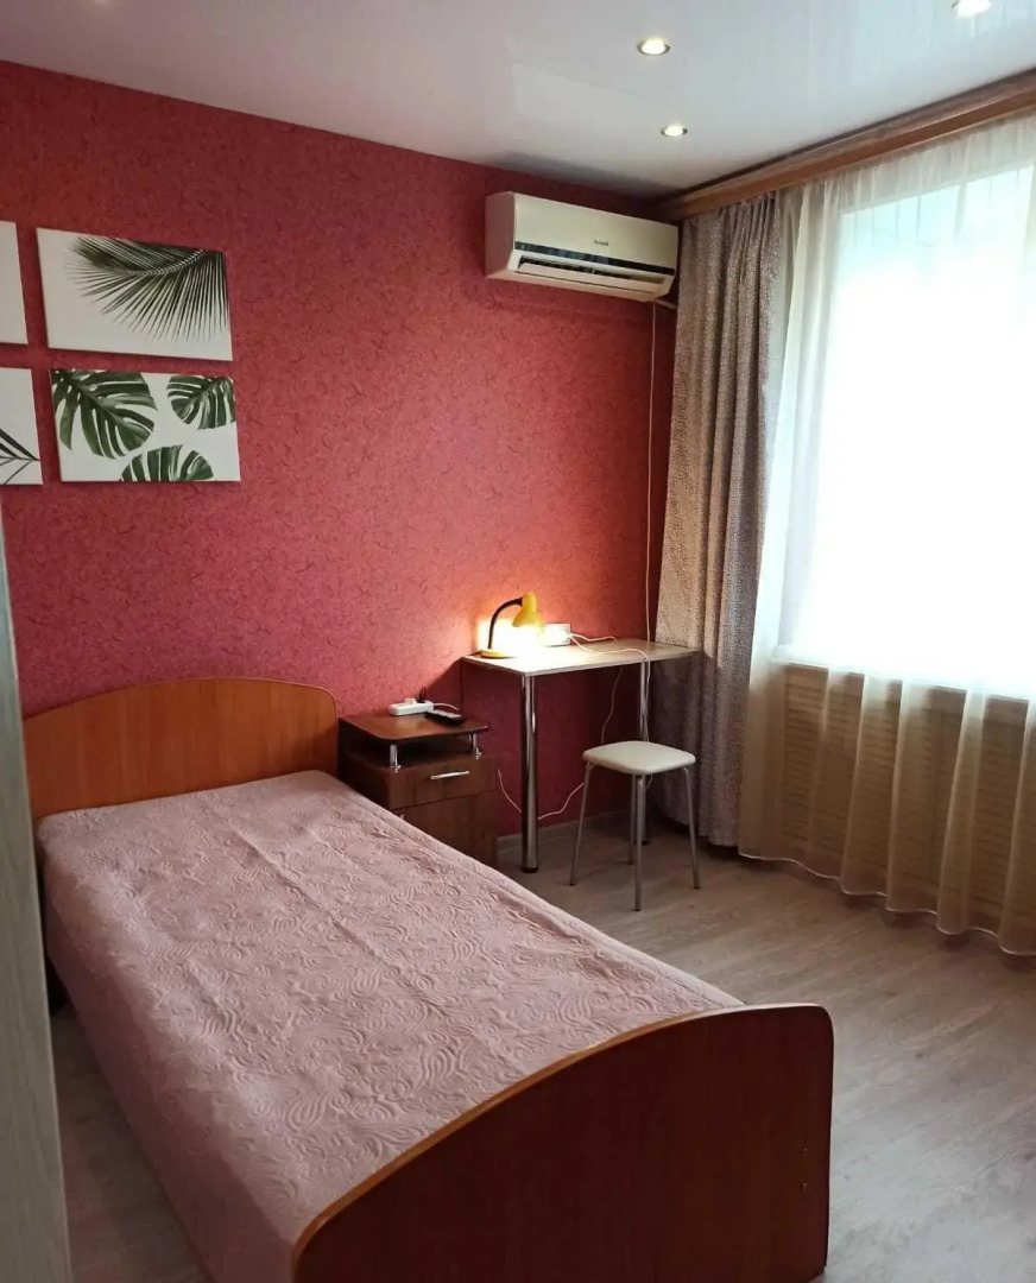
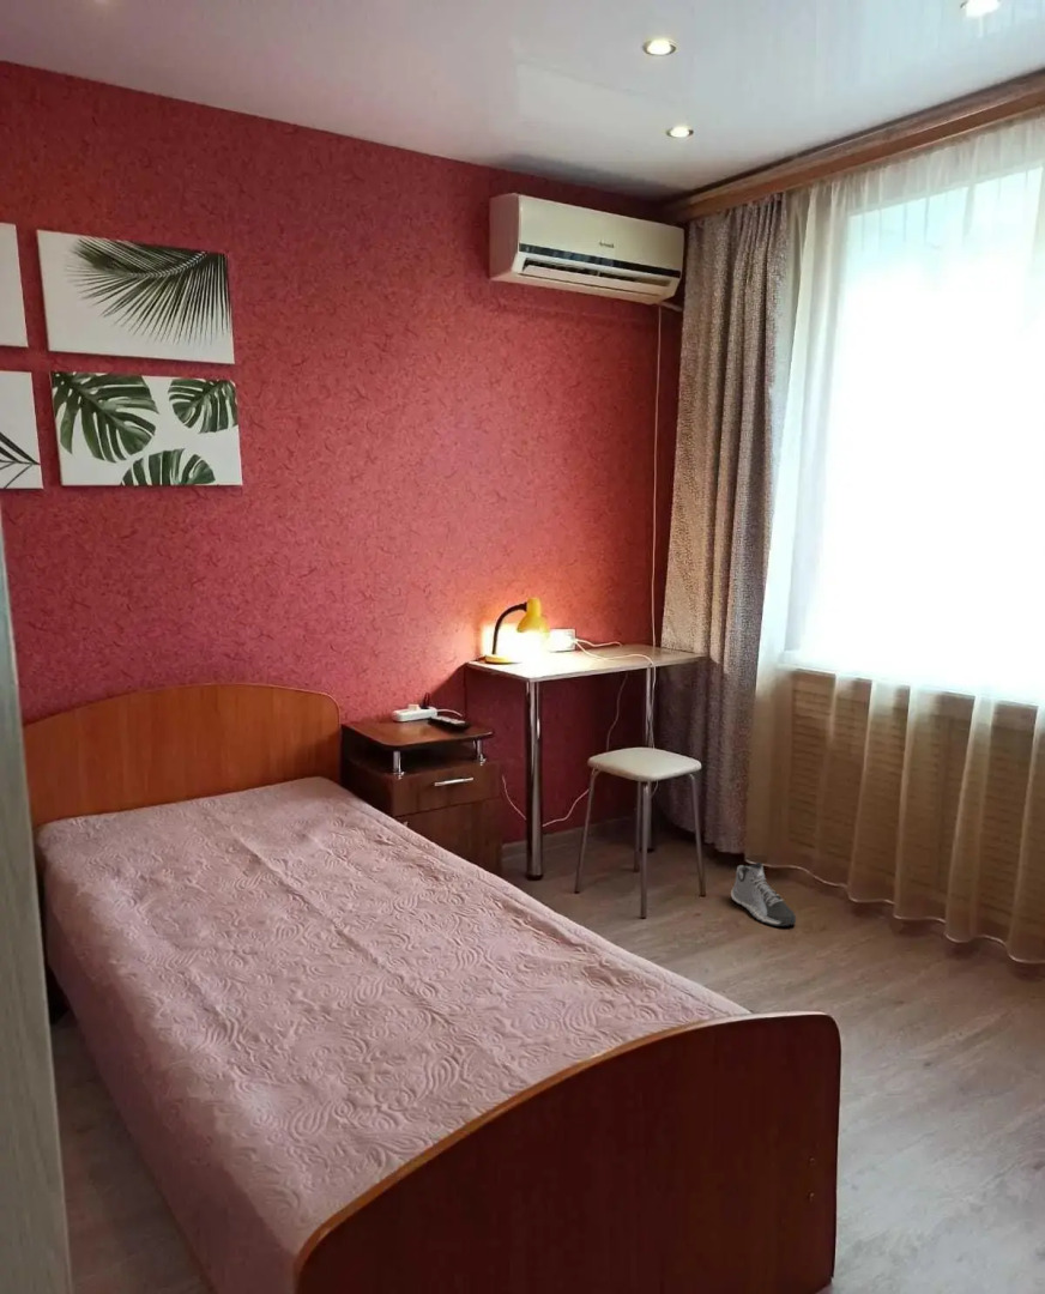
+ sneaker (761, 889)
